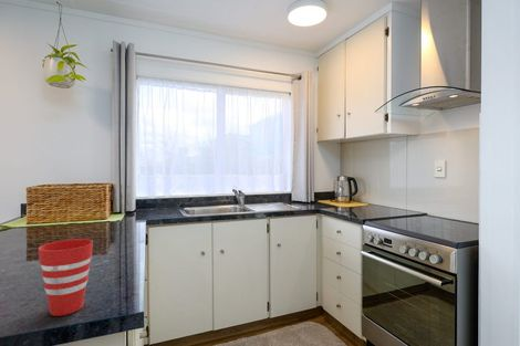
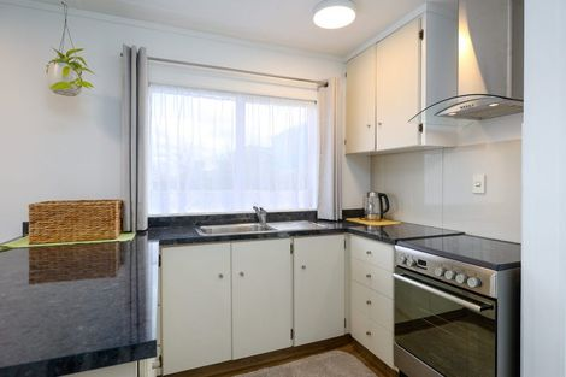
- cup (66, 276)
